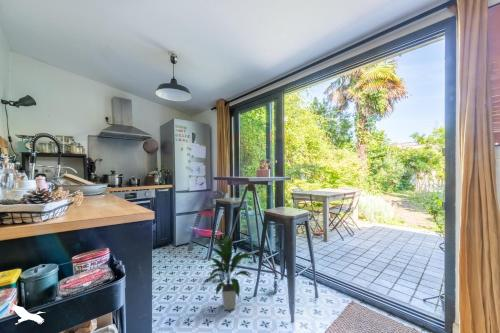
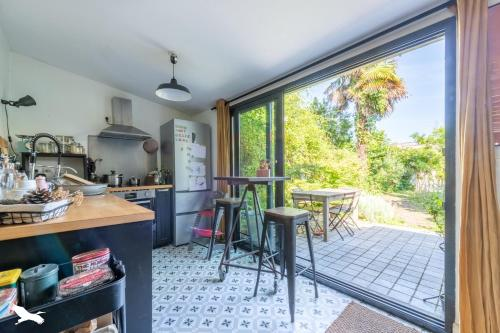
- indoor plant (226, 270)
